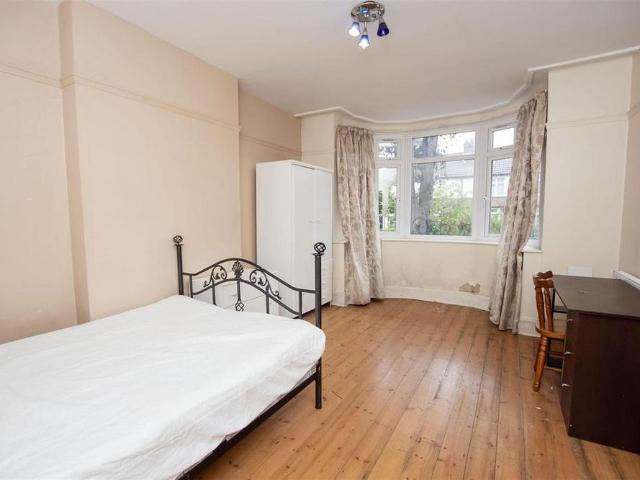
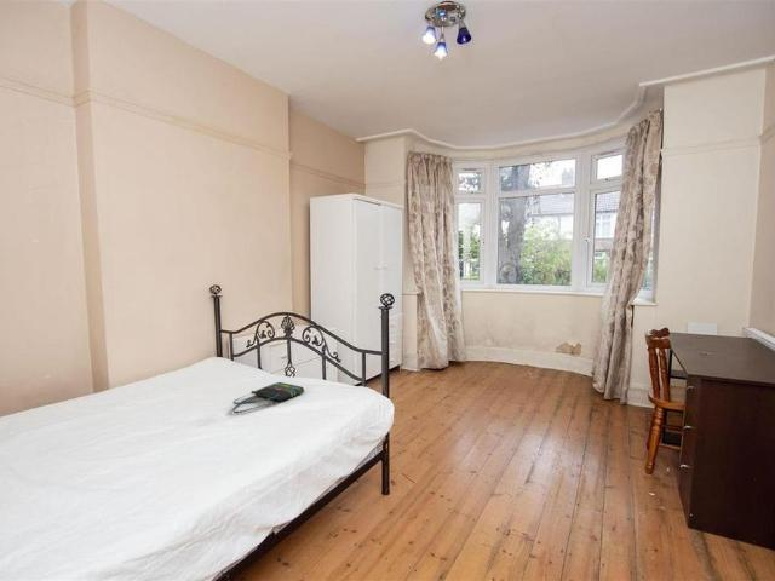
+ tote bag (264, 395)
